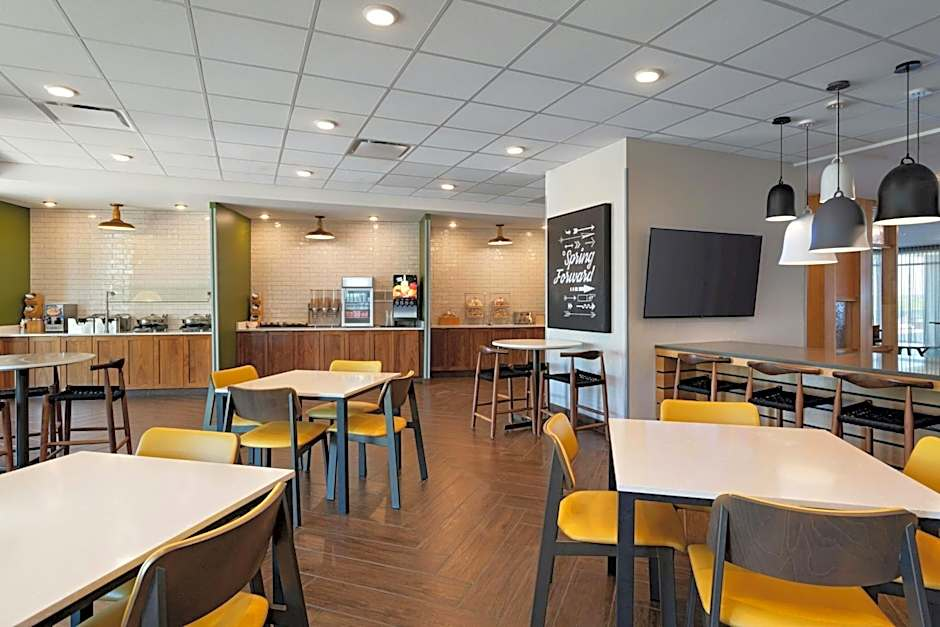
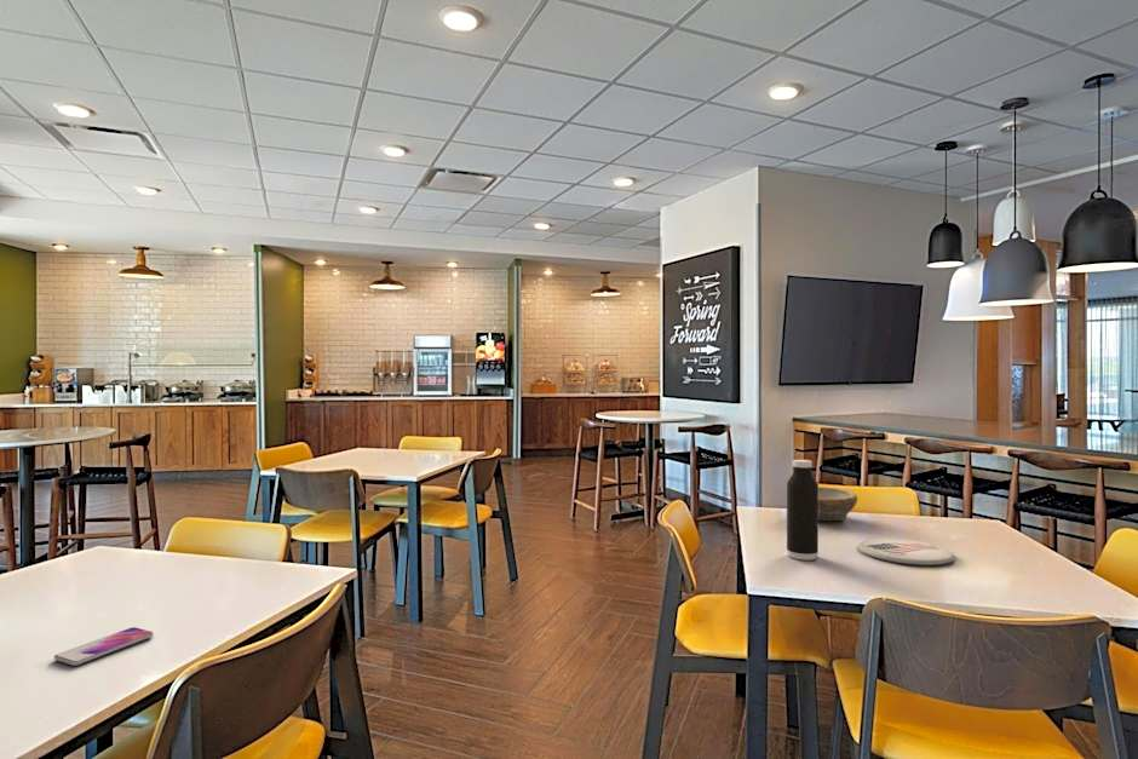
+ smartphone (105, 645)
+ bowl (823, 505)
+ water bottle (801, 507)
+ plate (904, 550)
